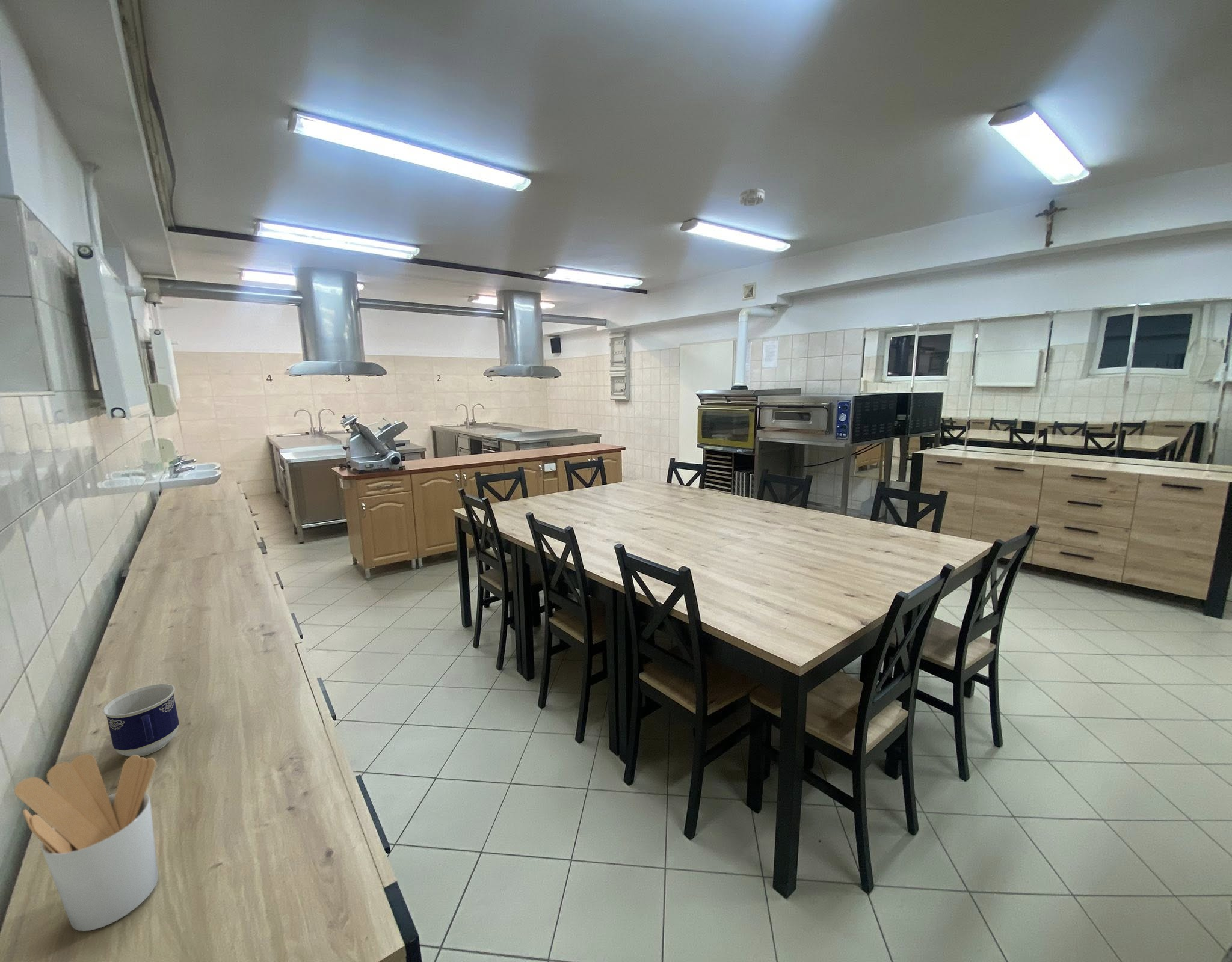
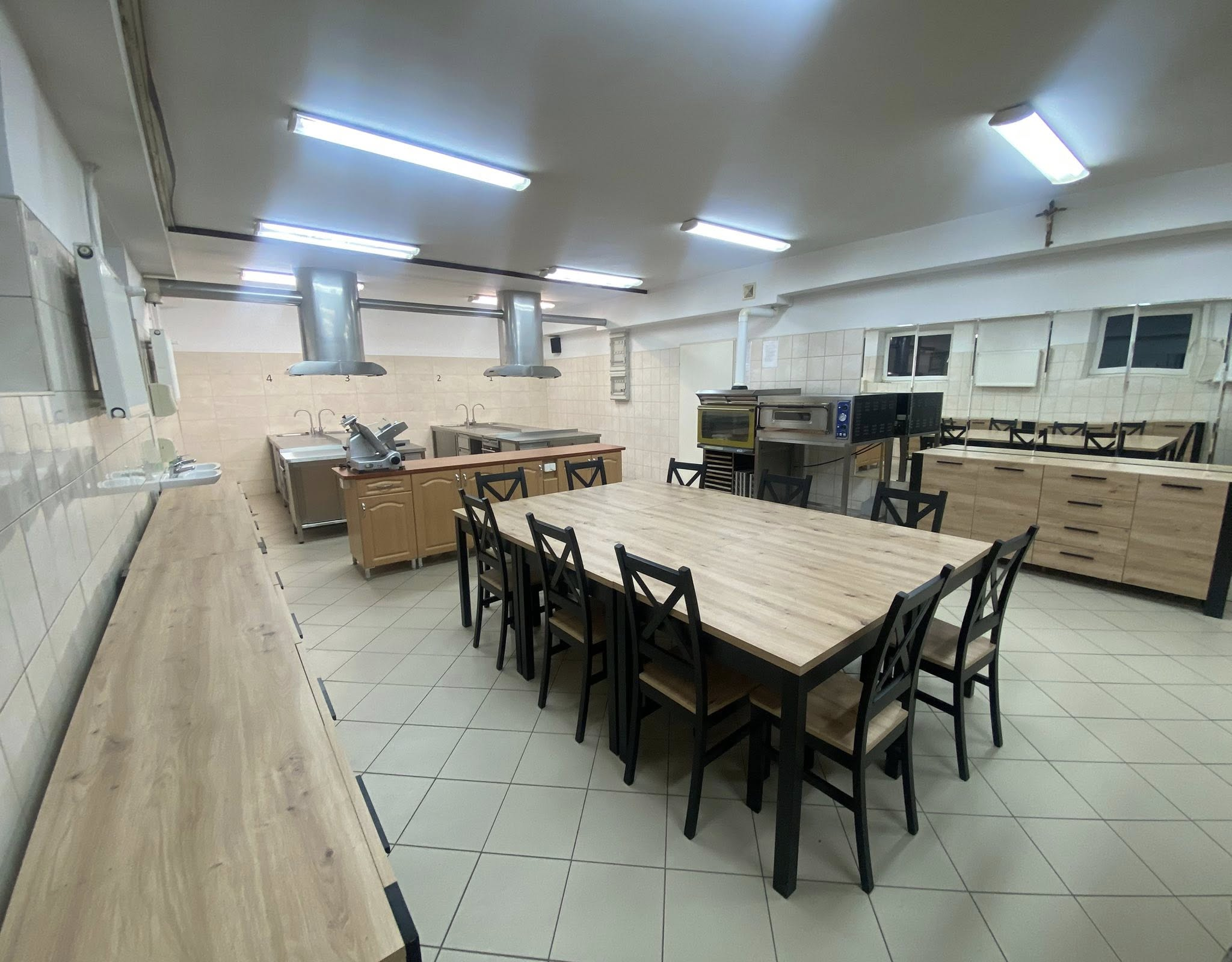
- cup (146, 726)
- utensil holder (91, 835)
- smoke detector (751, 197)
